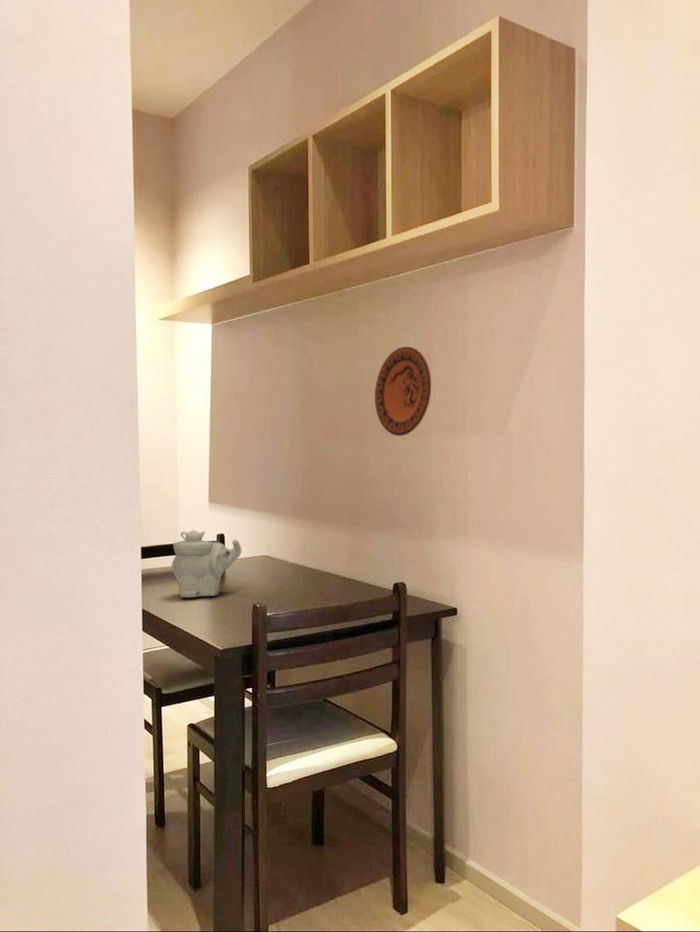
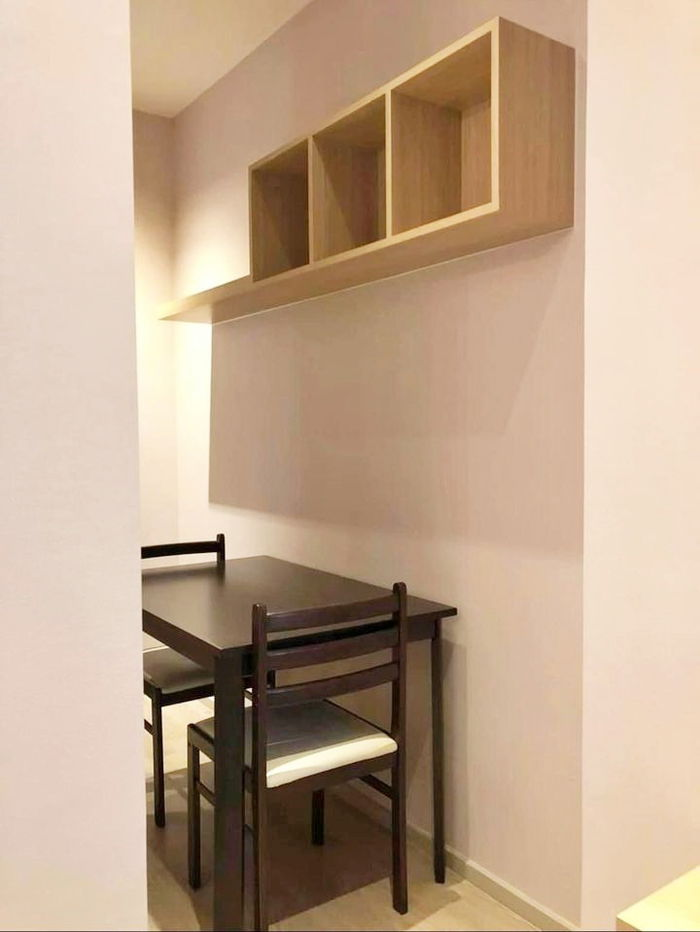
- decorative plate (403, 391)
- teapot (207, 562)
